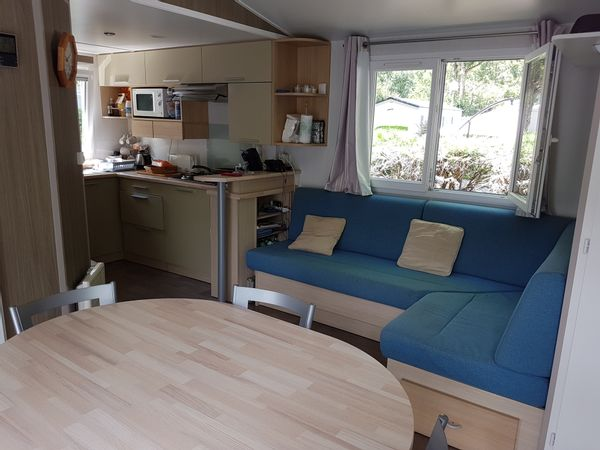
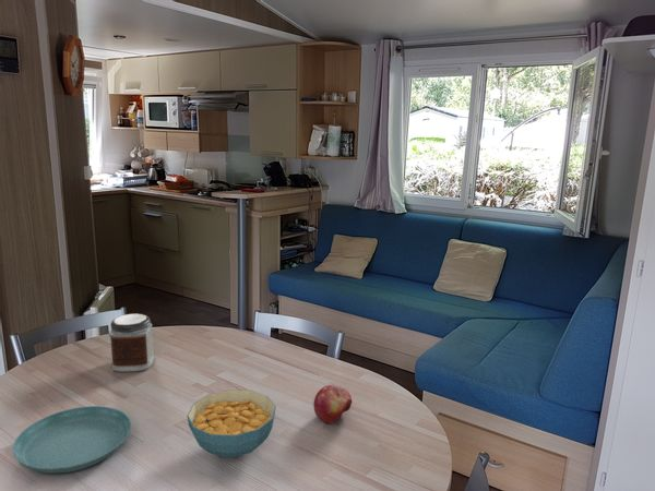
+ saucer (74, 440)
+ jar (132, 342)
+ cereal bowl (233, 430)
+ fruit (332, 402)
